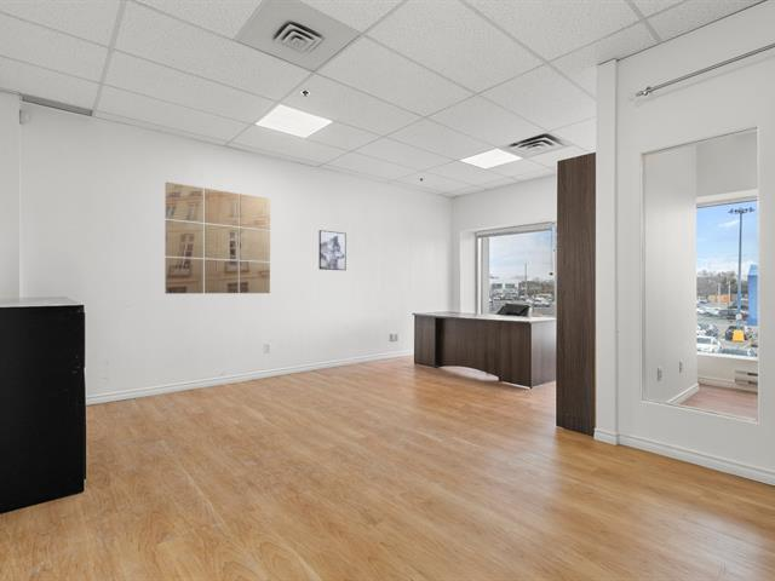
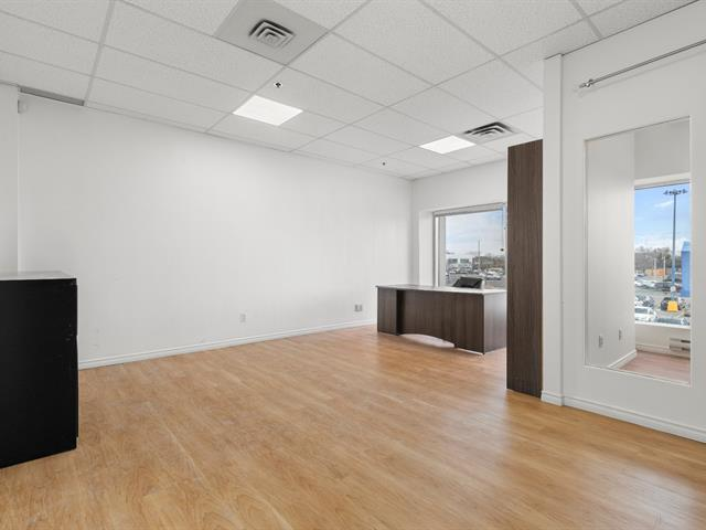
- wall art (222, 242)
- wall art (332, 251)
